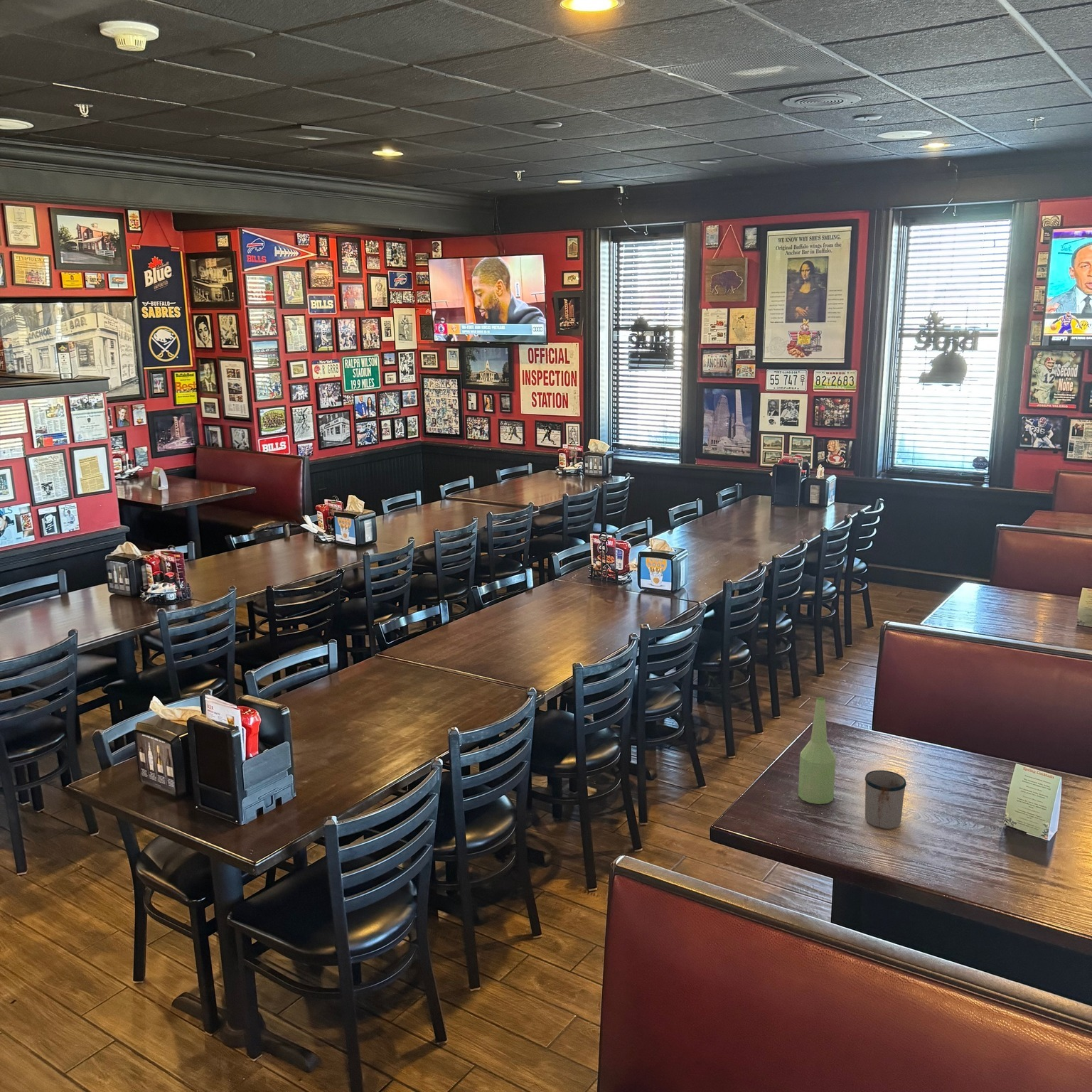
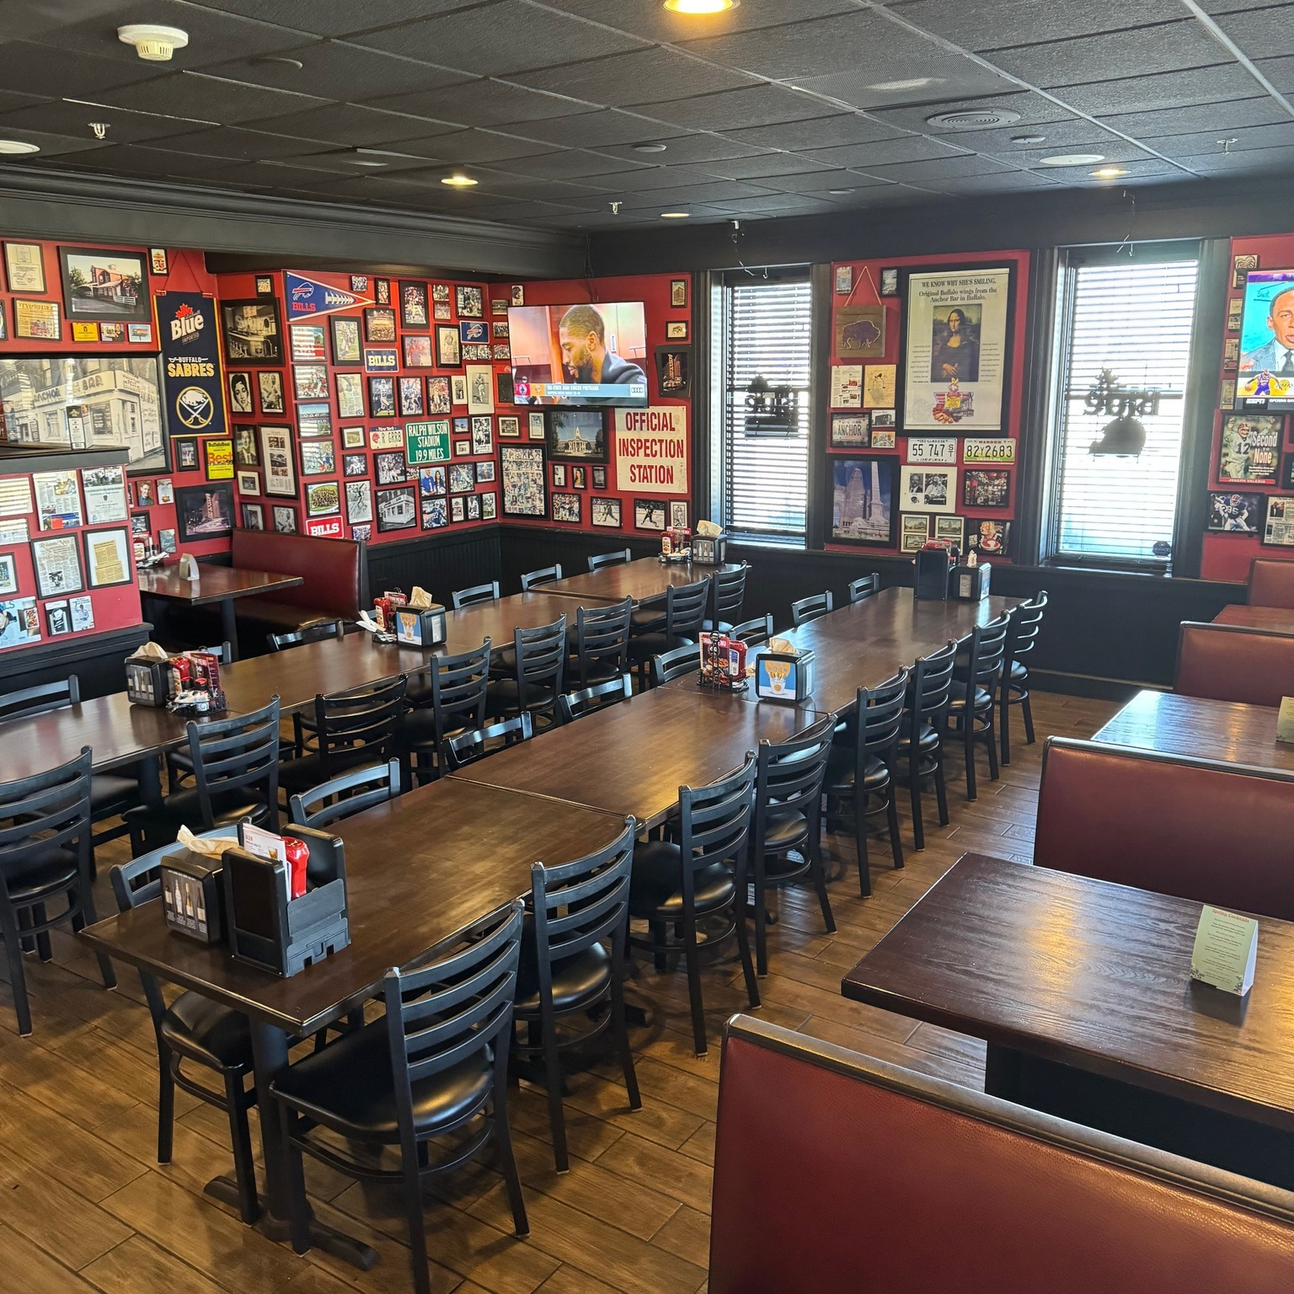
- mug (885, 798)
- bottle (818, 748)
